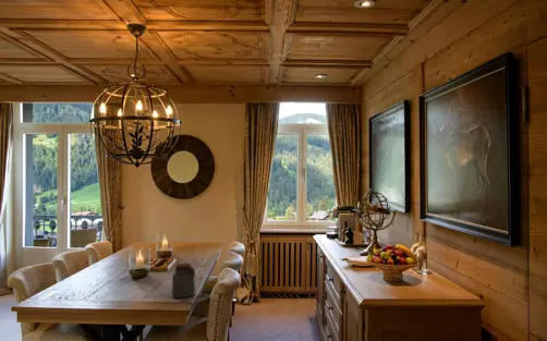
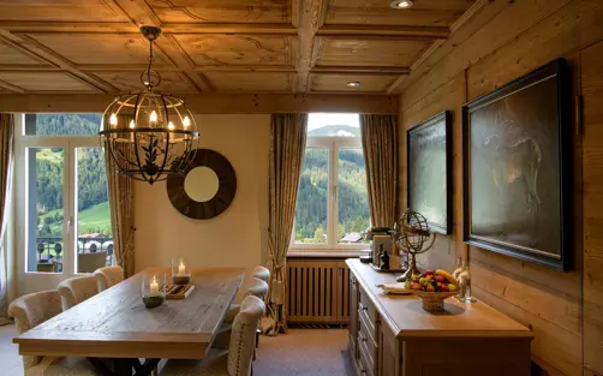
- jar (183, 279)
